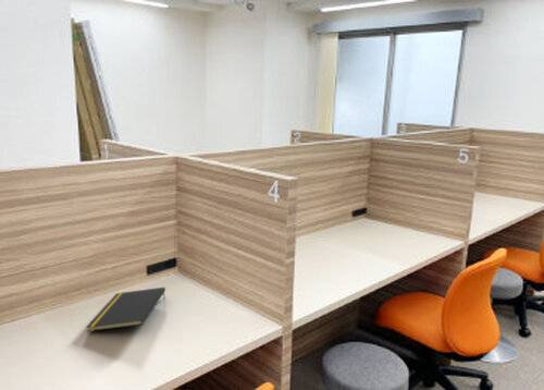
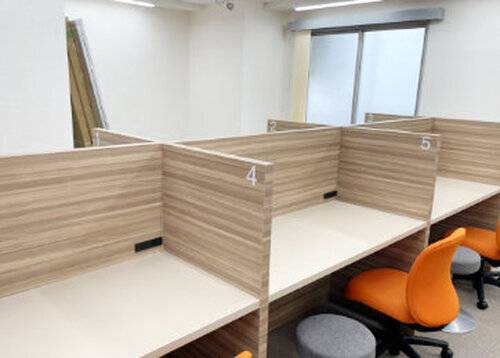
- notepad (128, 307)
